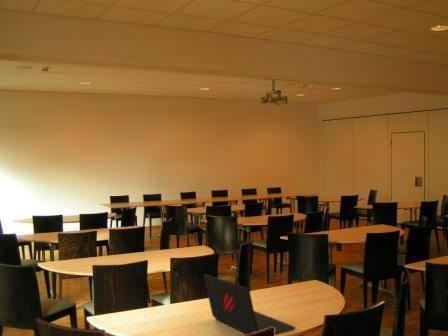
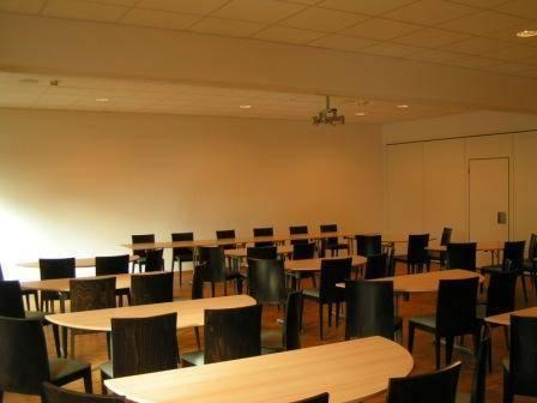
- laptop (248, 301)
